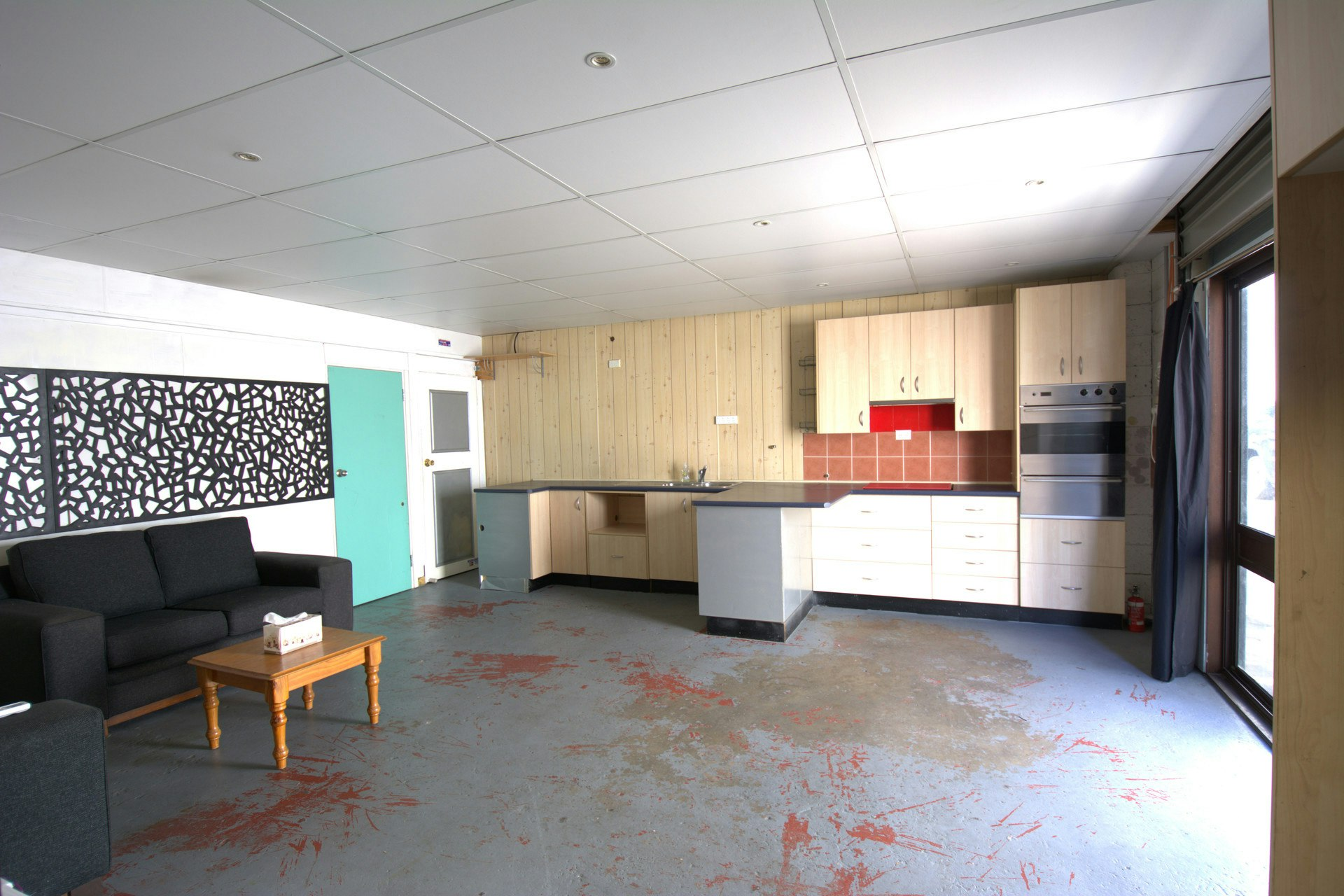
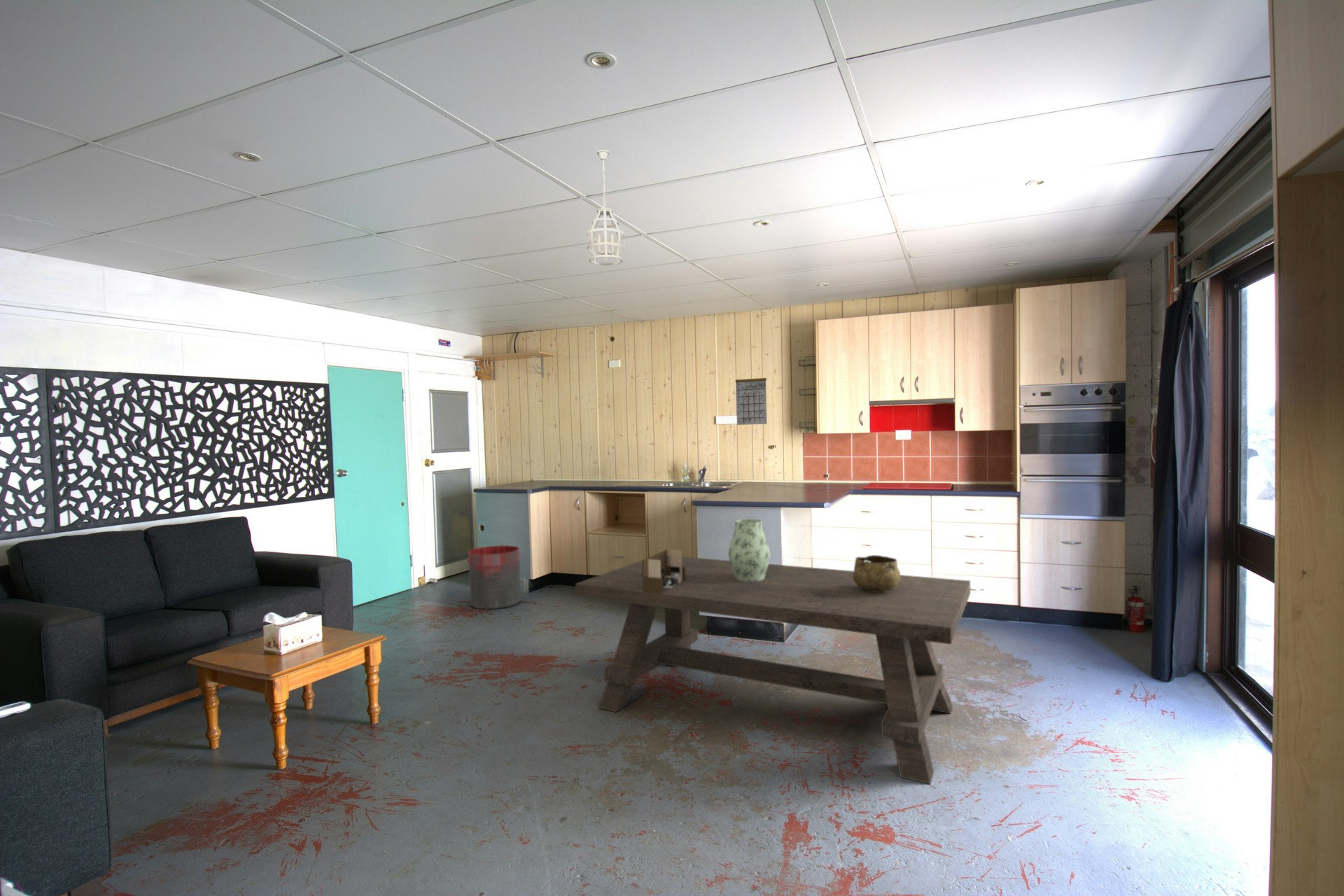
+ vase (749, 549)
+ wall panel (664, 570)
+ pendant light (604, 206)
+ dining table (765, 661)
+ trash can (495, 576)
+ decorative bowl (876, 574)
+ calendar (751, 396)
